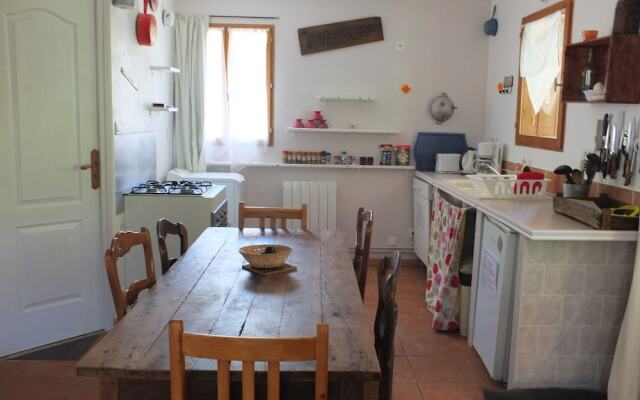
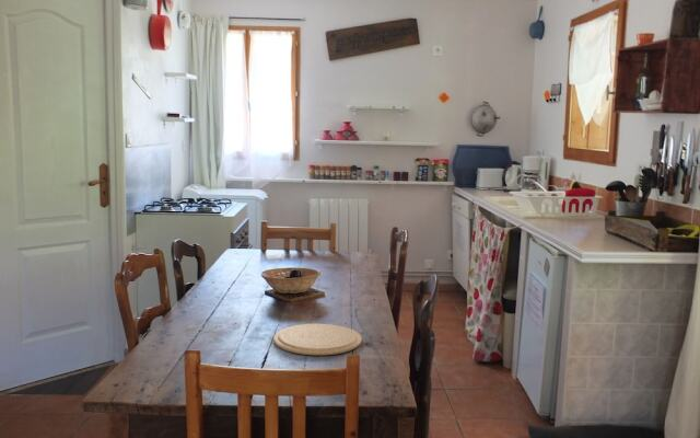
+ plate (317, 337)
